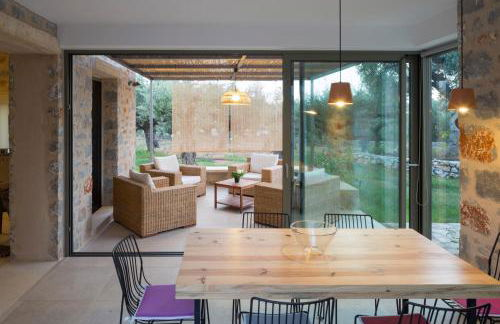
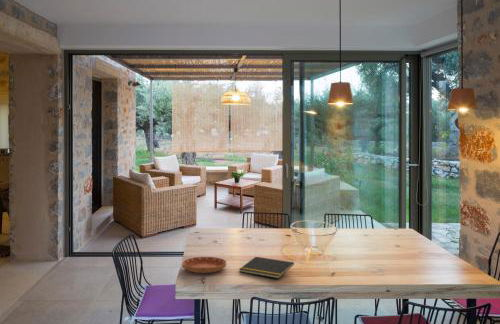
+ saucer (204, 265)
+ notepad (266, 266)
